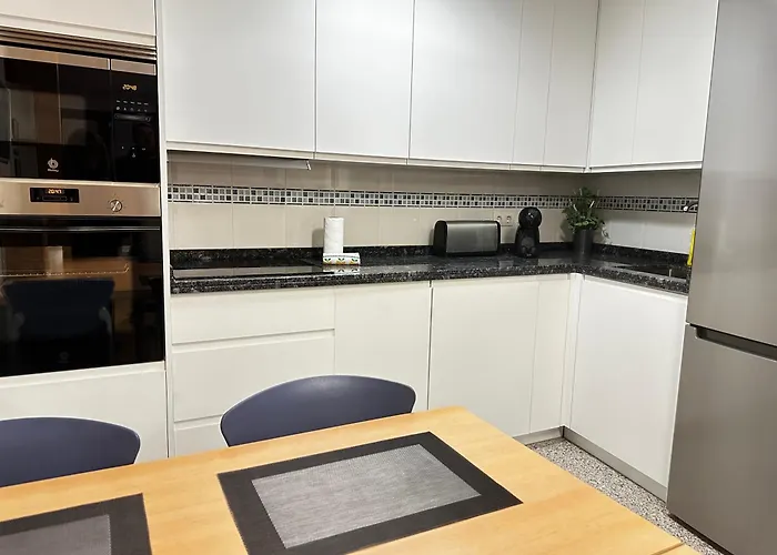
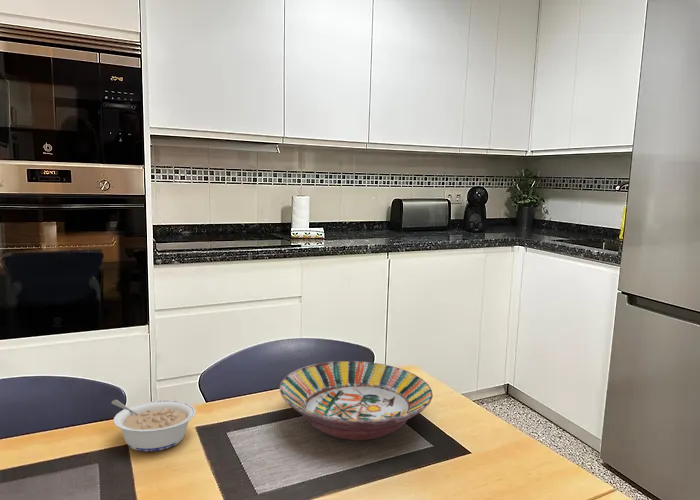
+ legume (152, 425)
+ serving bowl (355, 404)
